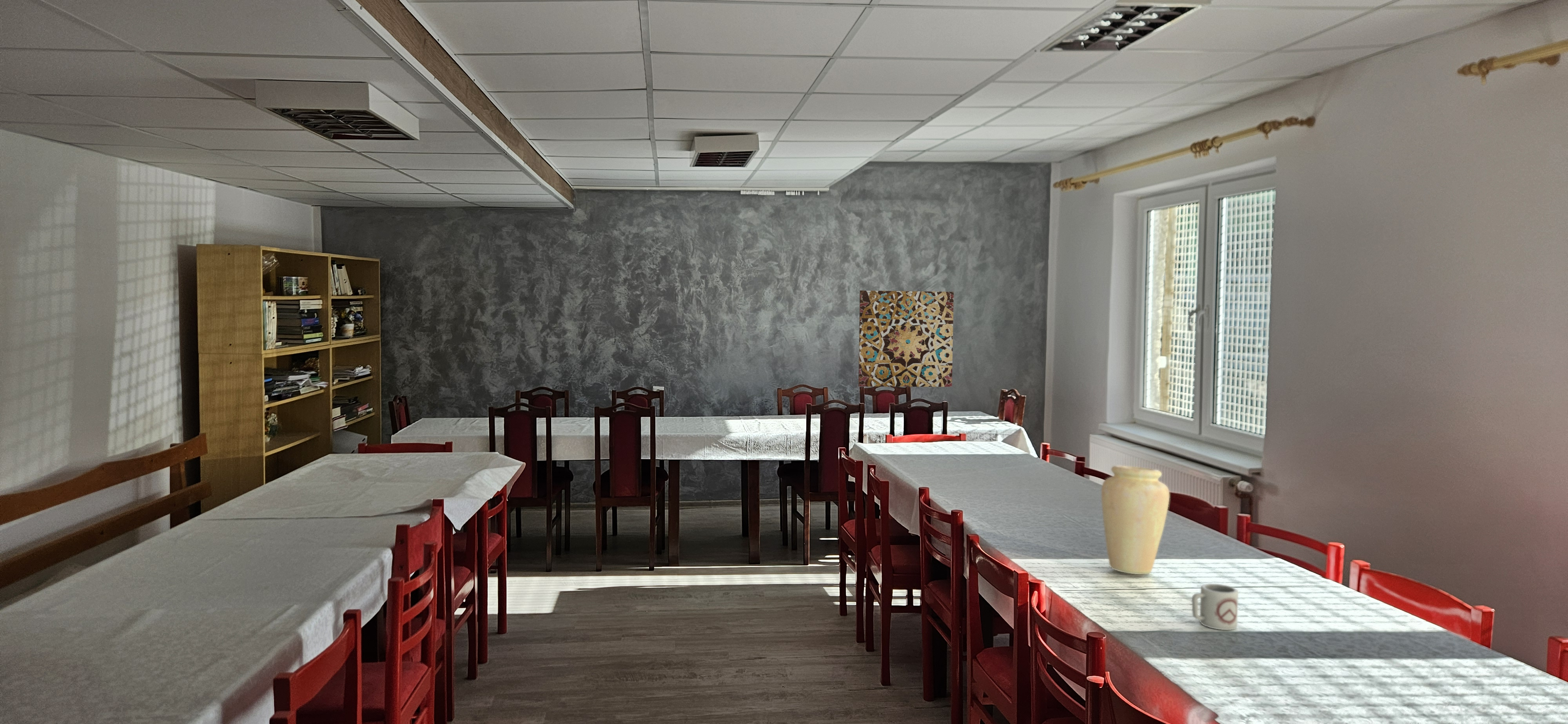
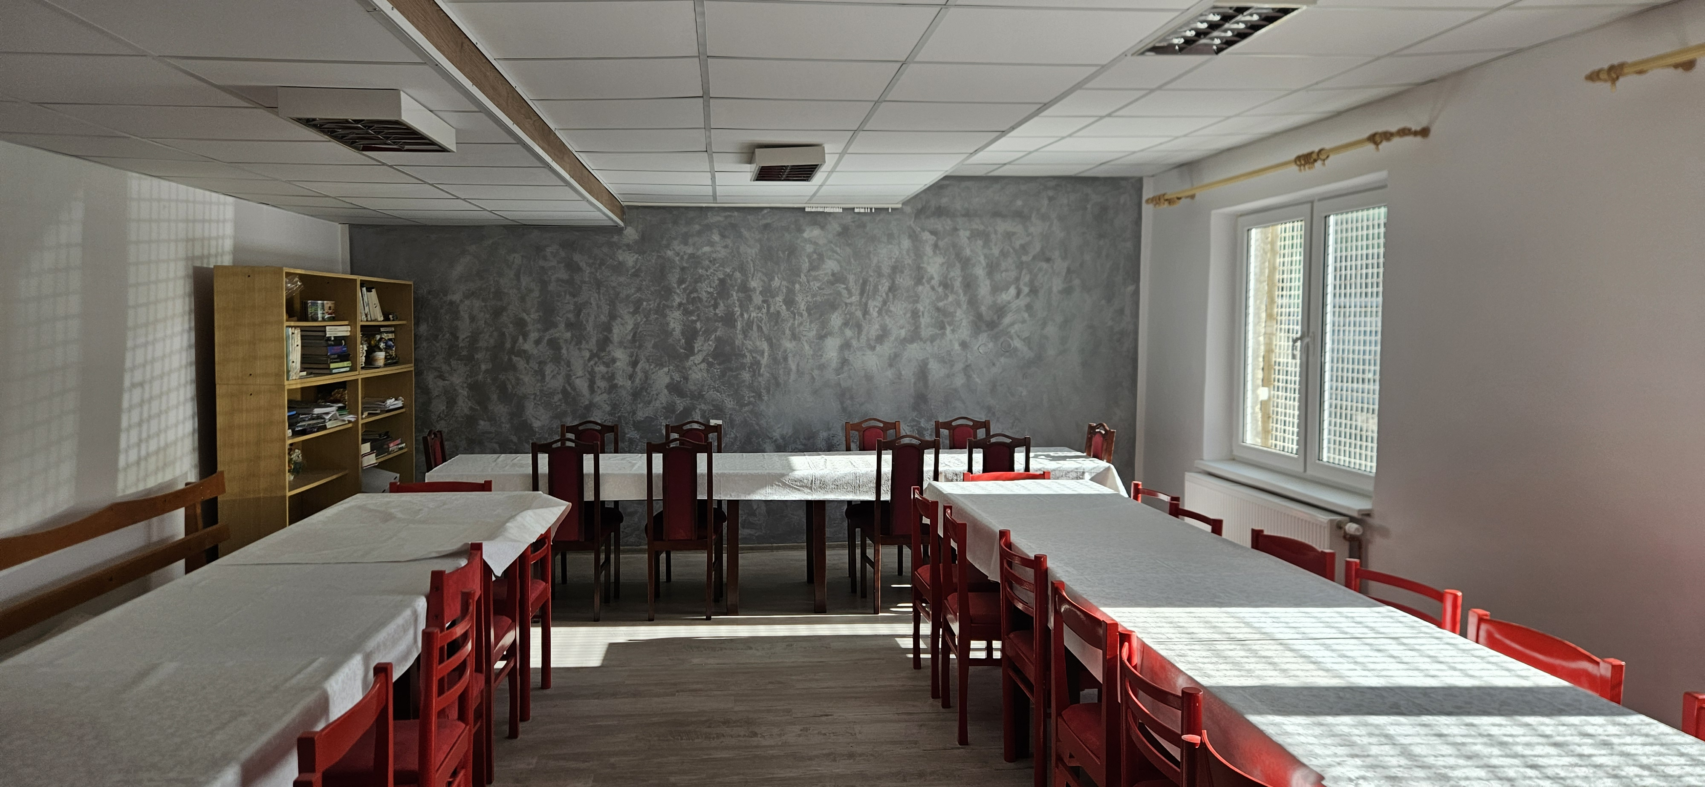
- cup (1214, 606)
- vase (1134, 518)
- wall art (906, 339)
